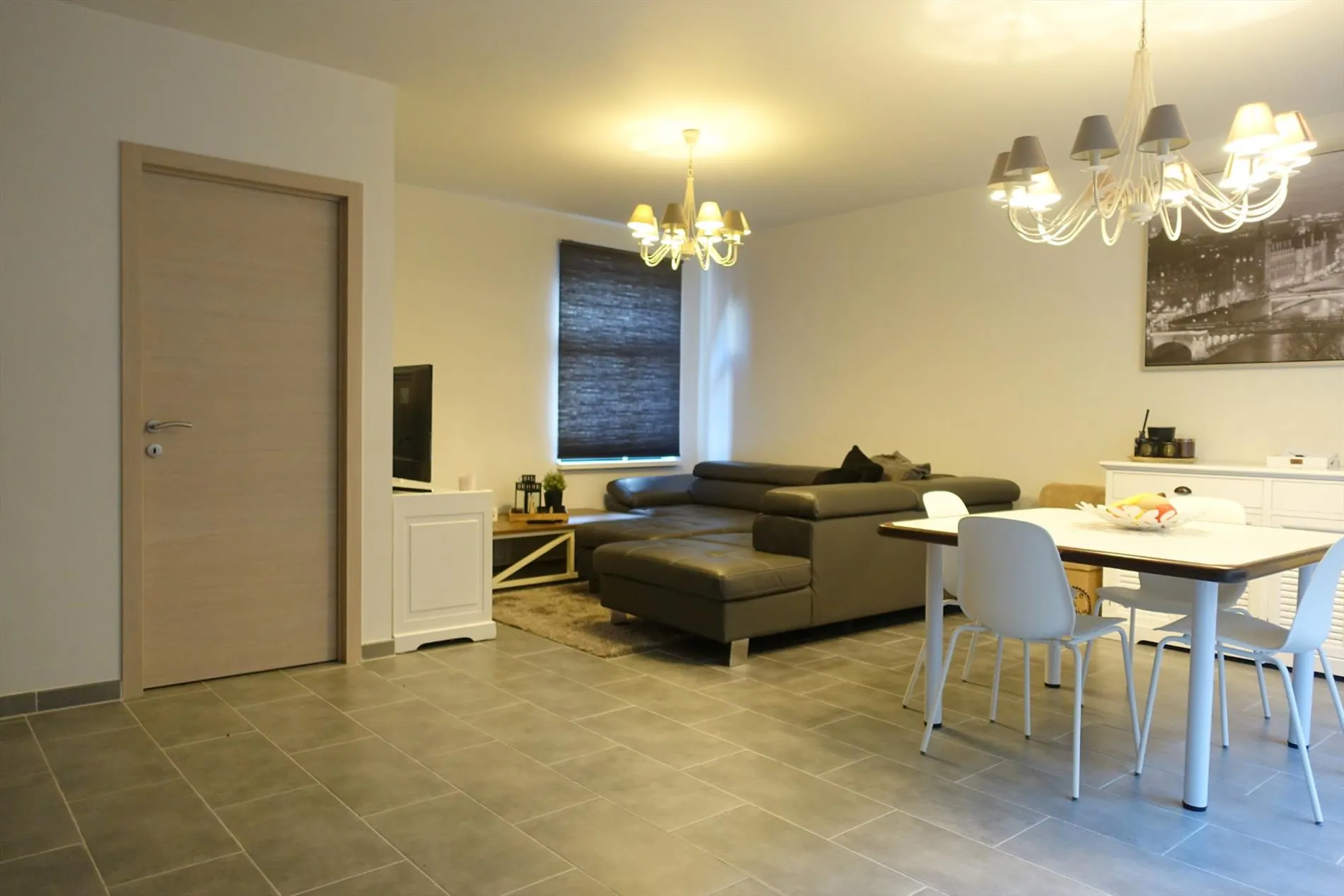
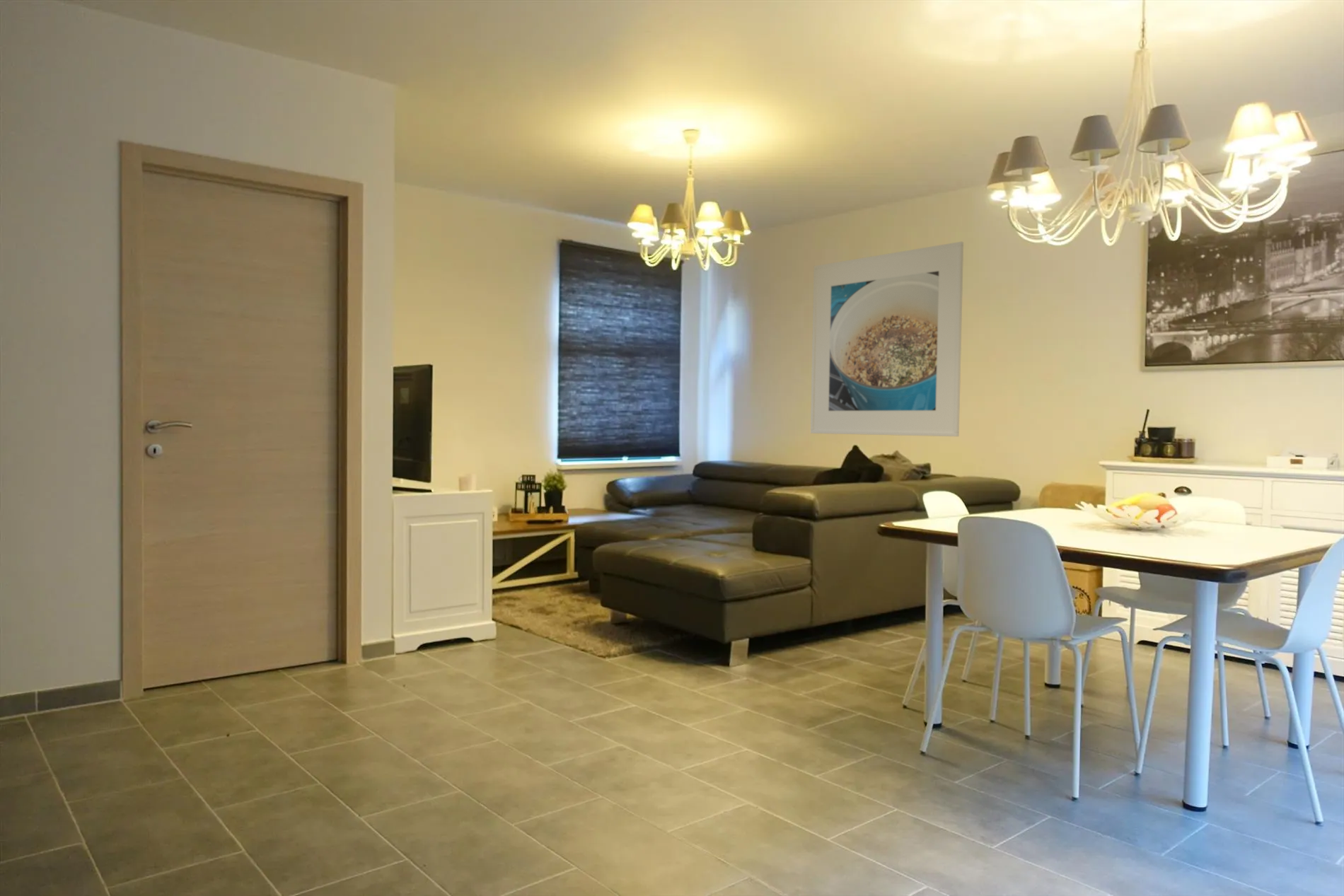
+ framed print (881, 344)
